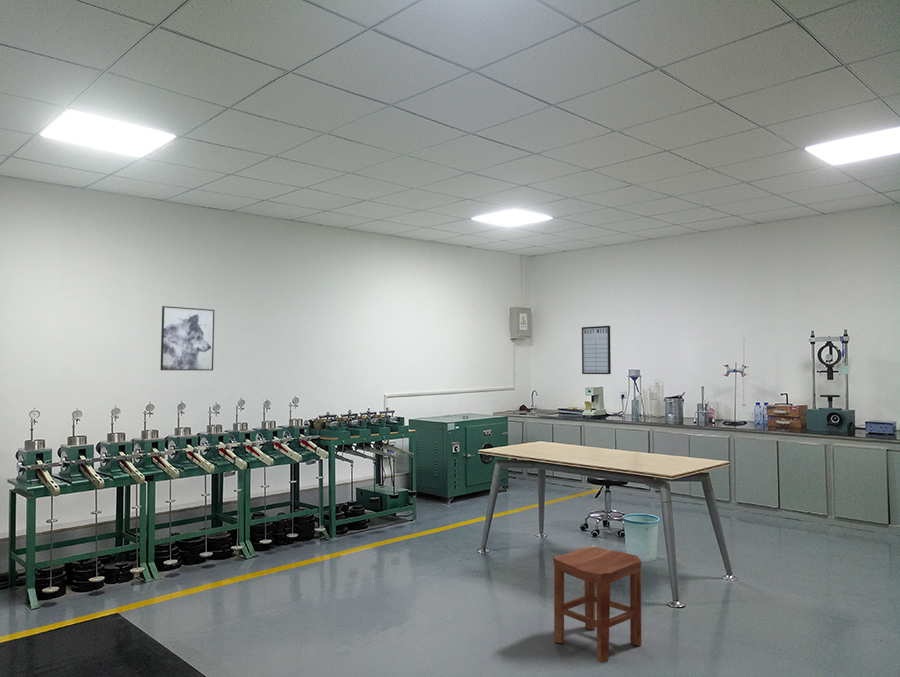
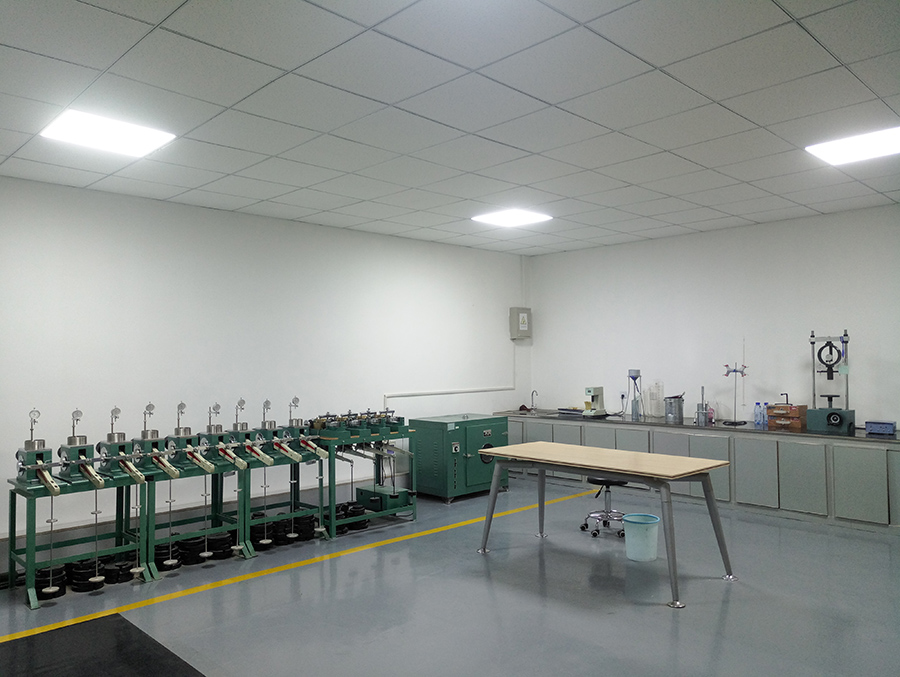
- stool (597, 599)
- writing board (595, 350)
- wall art (188, 339)
